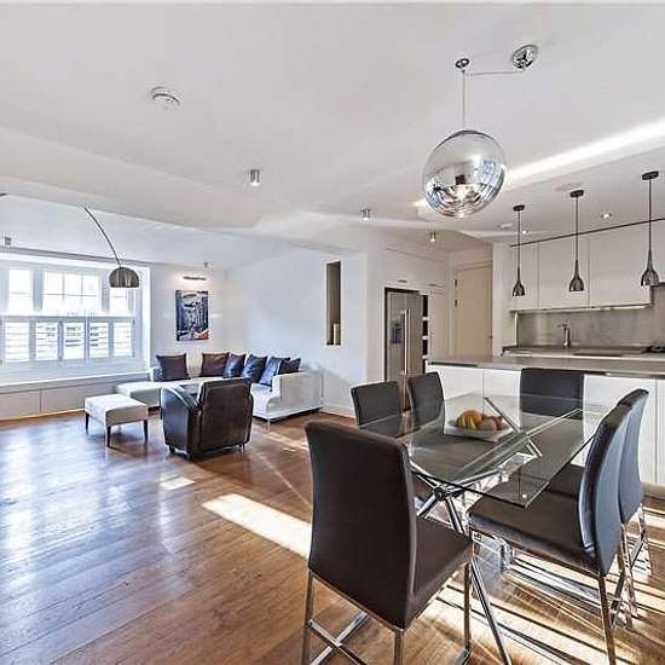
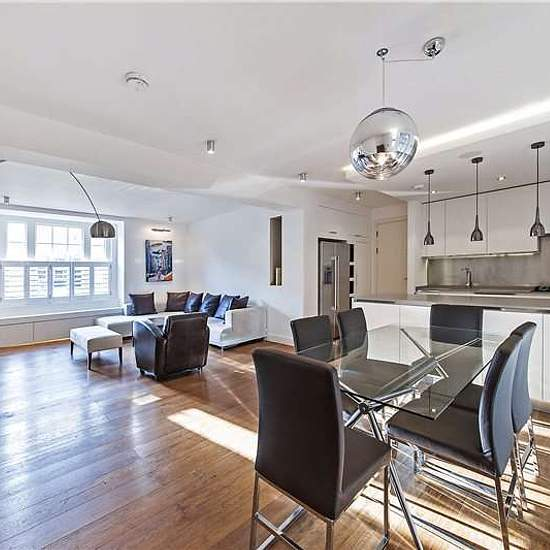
- fruit bowl (478, 422)
